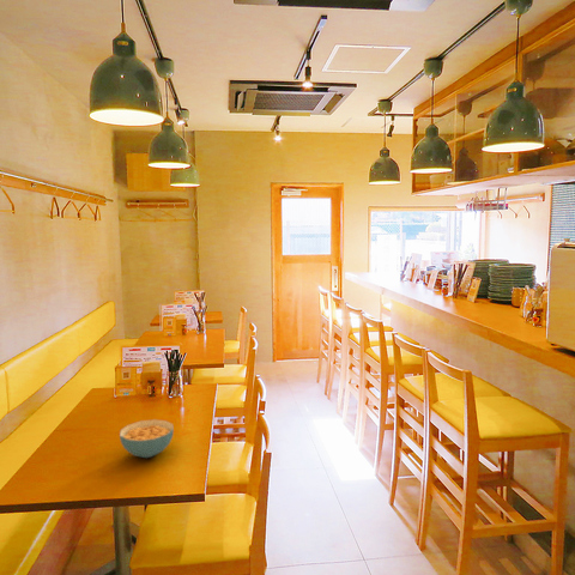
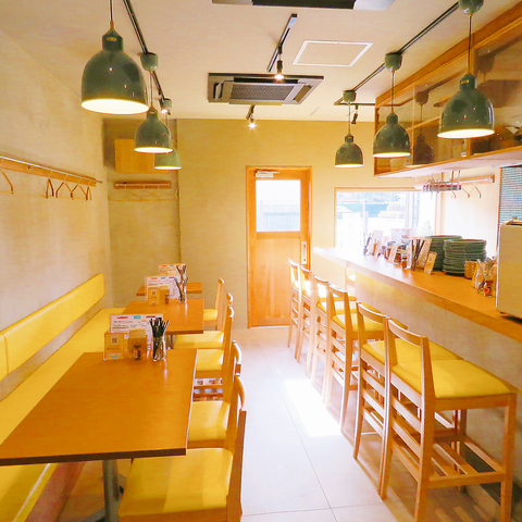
- cereal bowl (147, 441)
